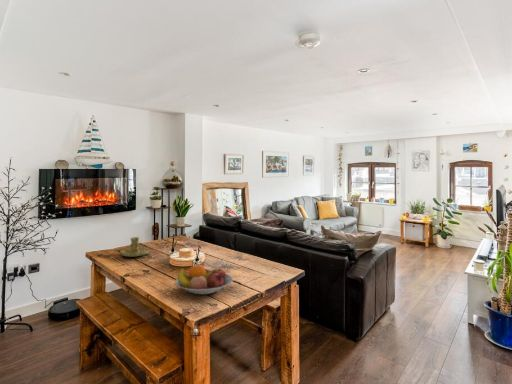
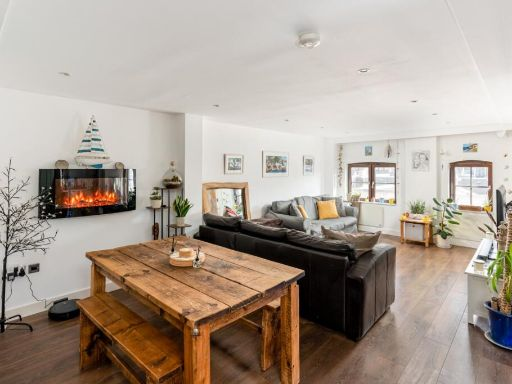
- candle holder (136, 247)
- fruit bowl (204, 277)
